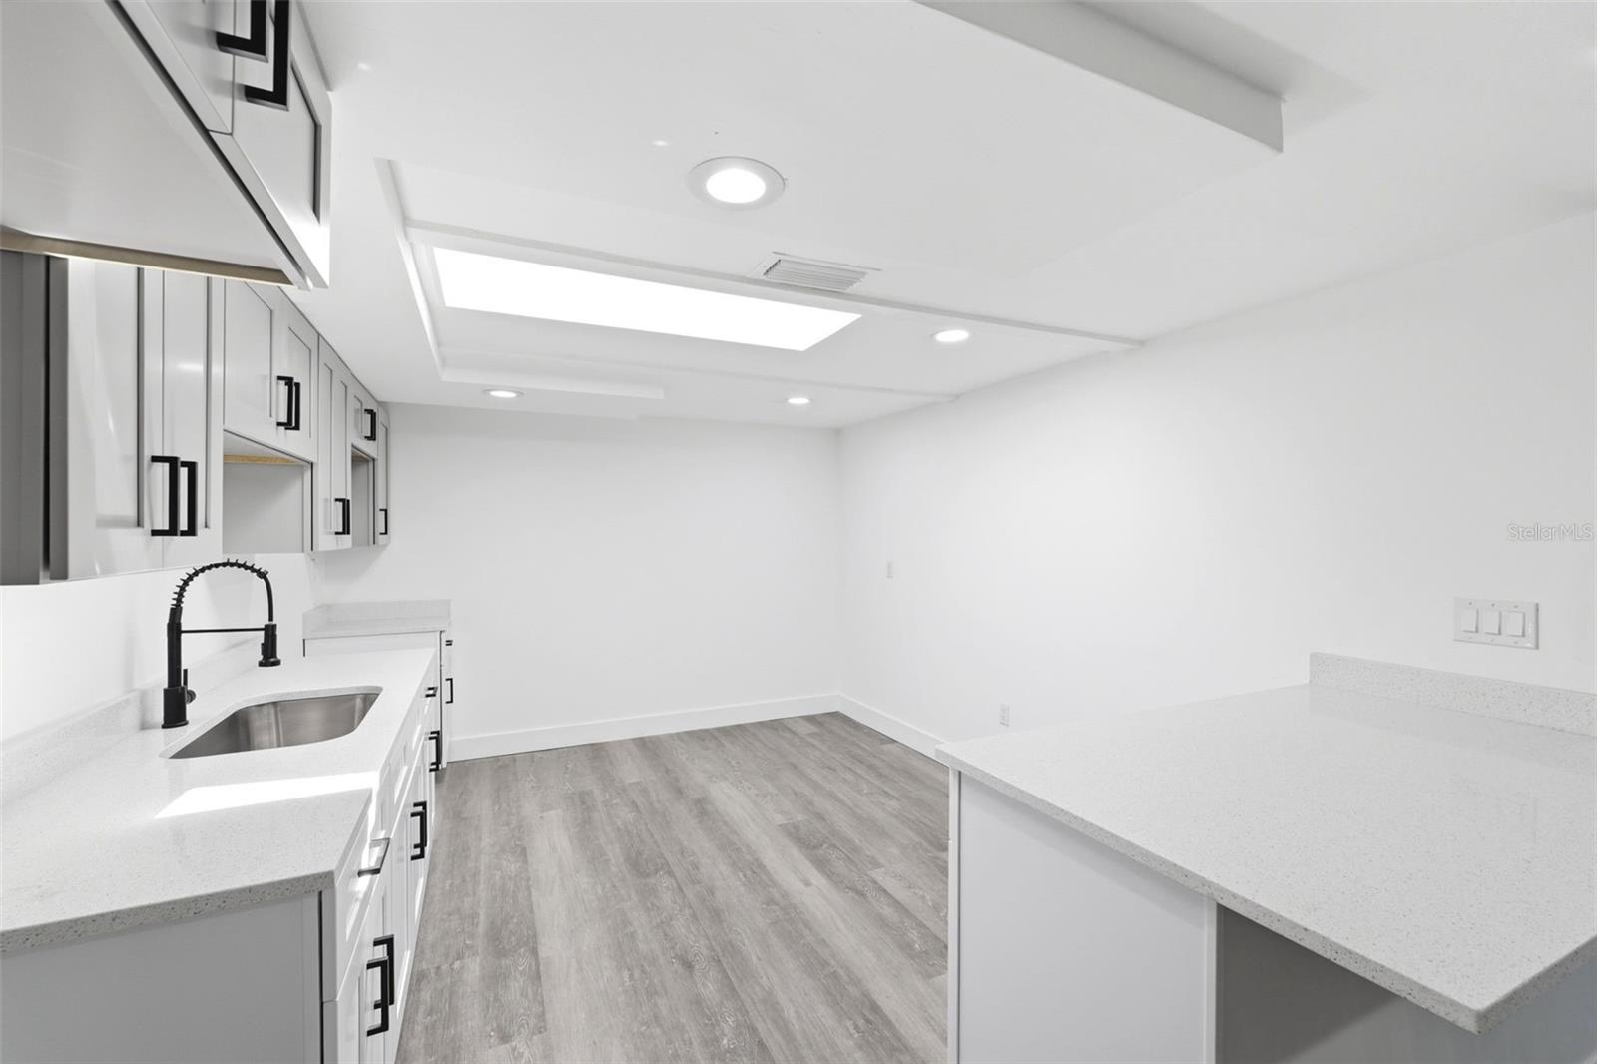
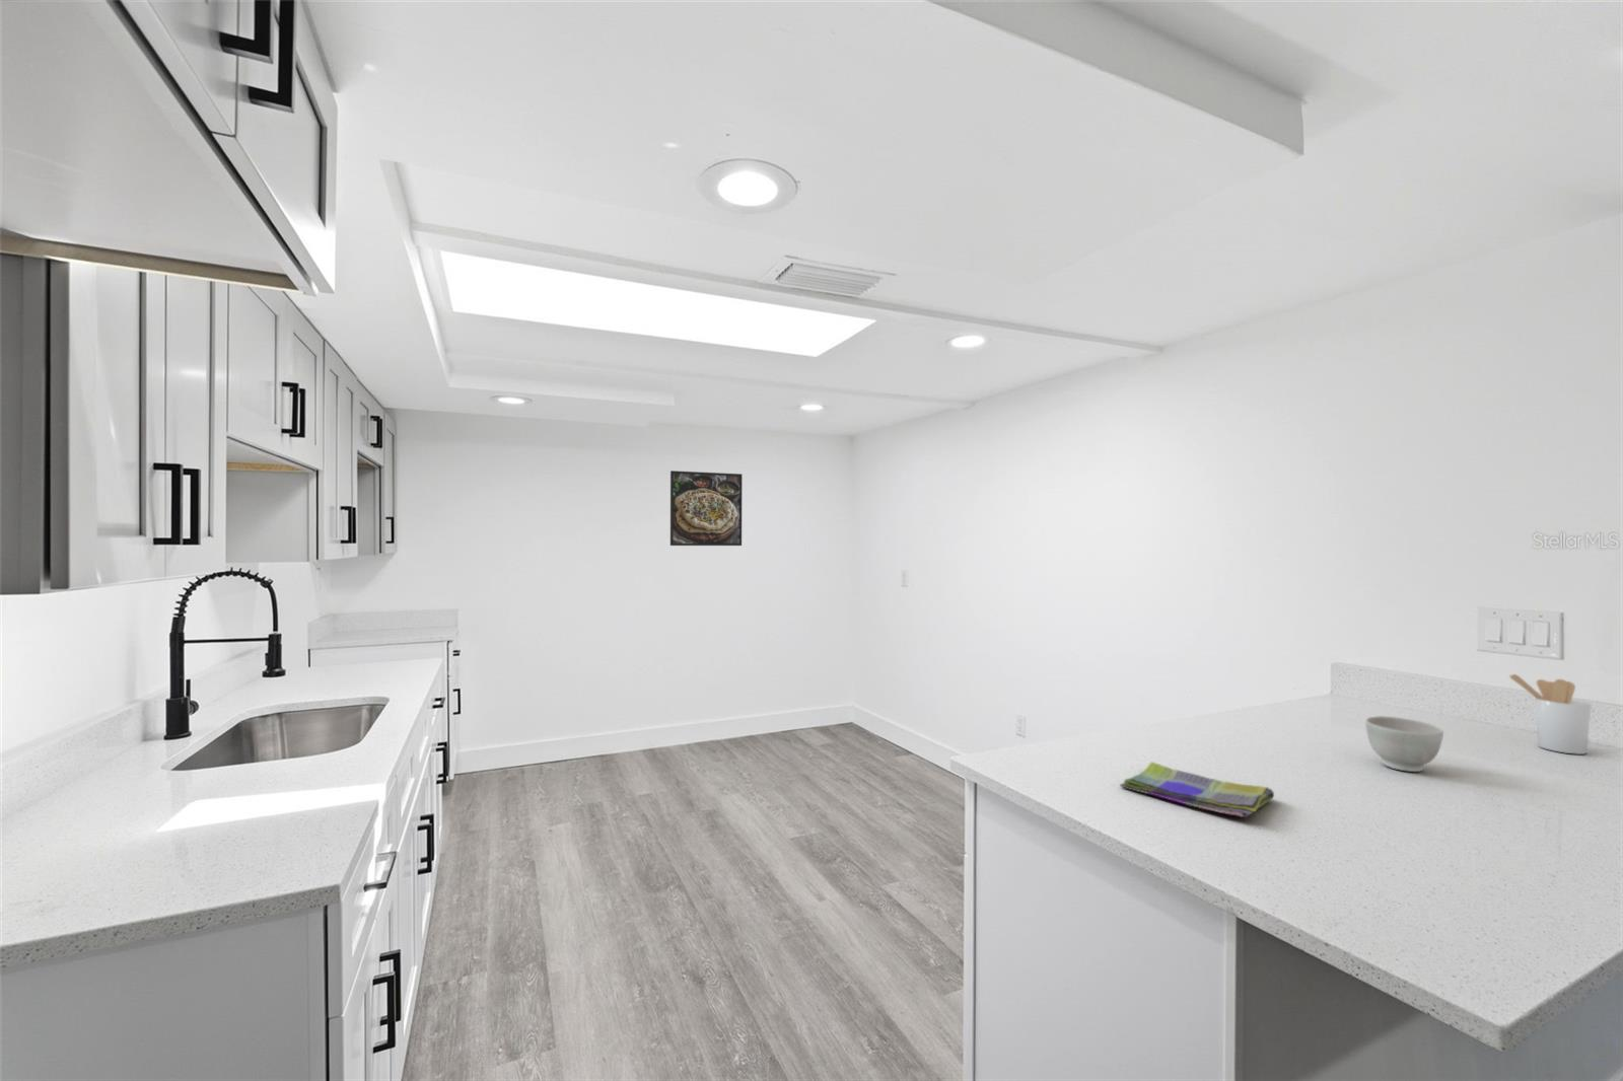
+ dish towel (1197, 787)
+ bowl (1403, 746)
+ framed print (706, 509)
+ utensil holder (1547, 711)
